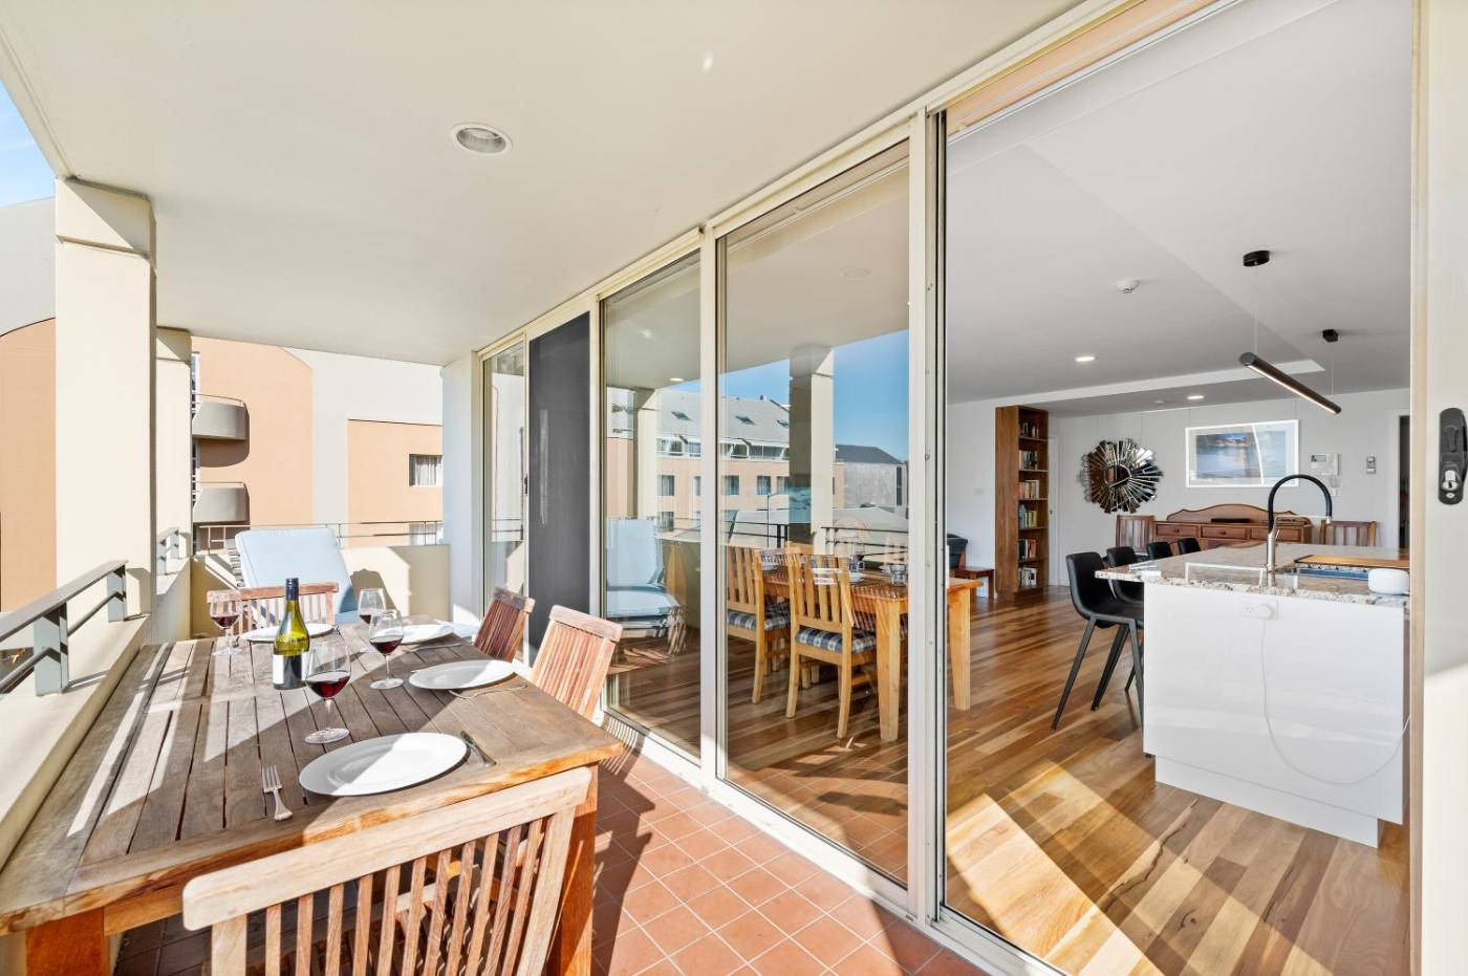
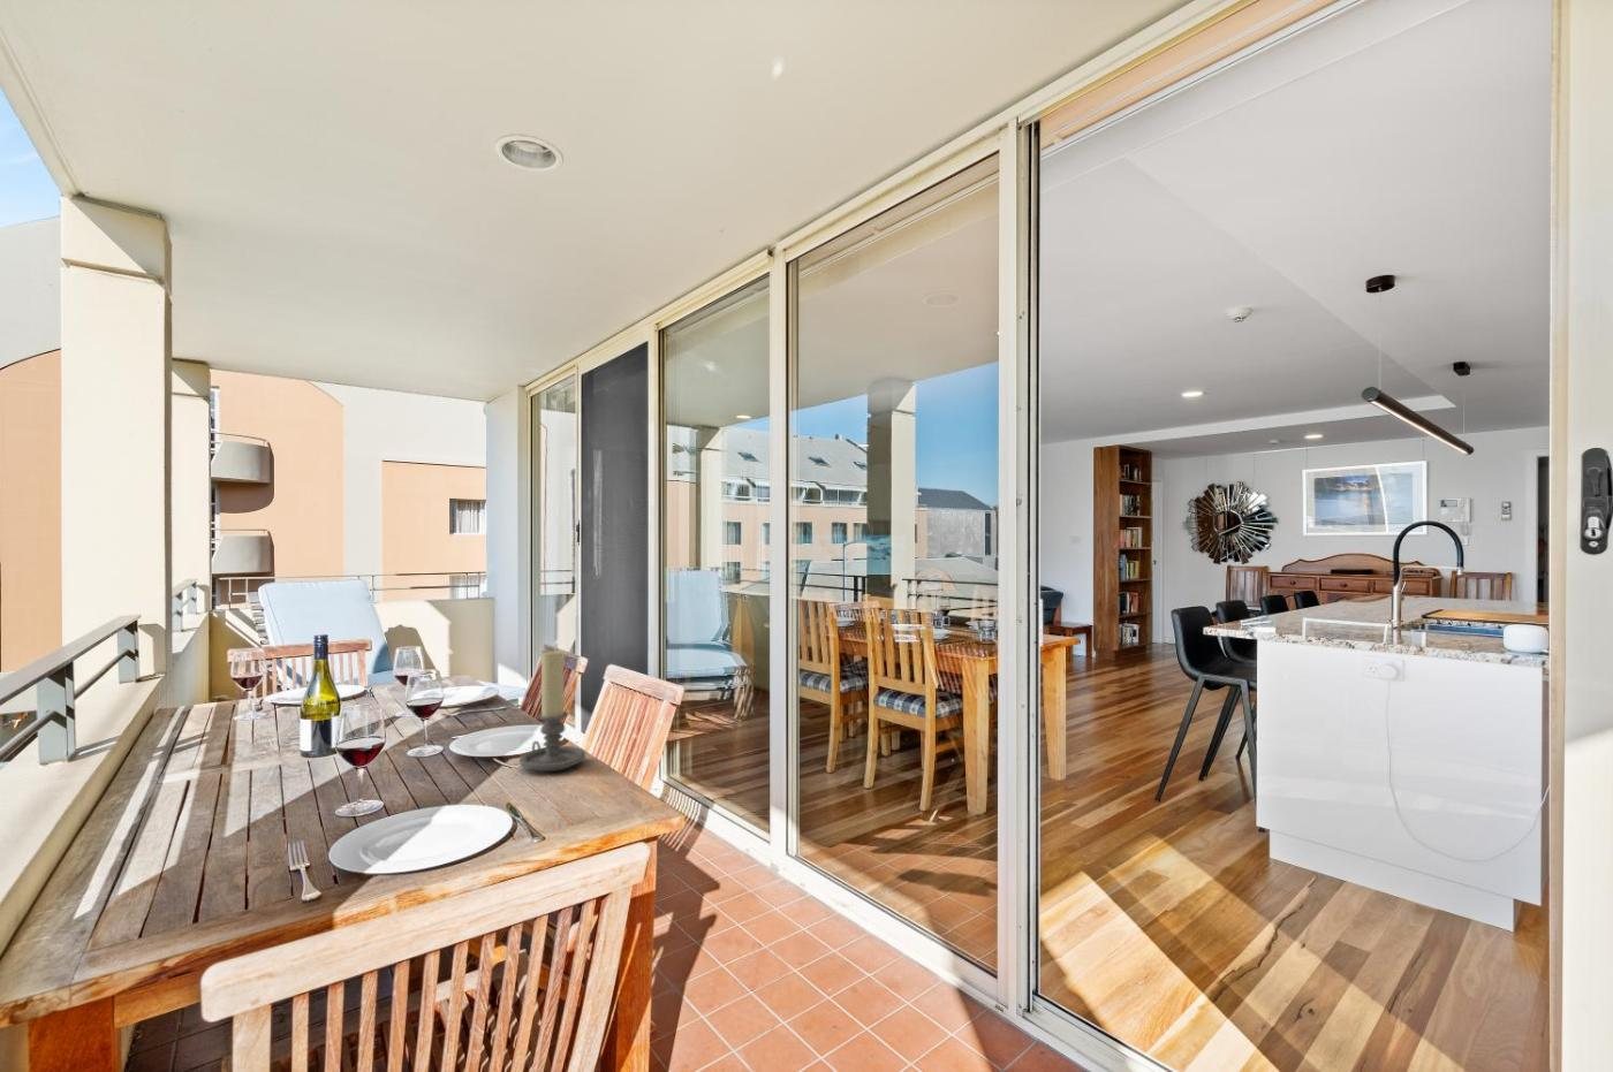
+ candle holder (549, 706)
